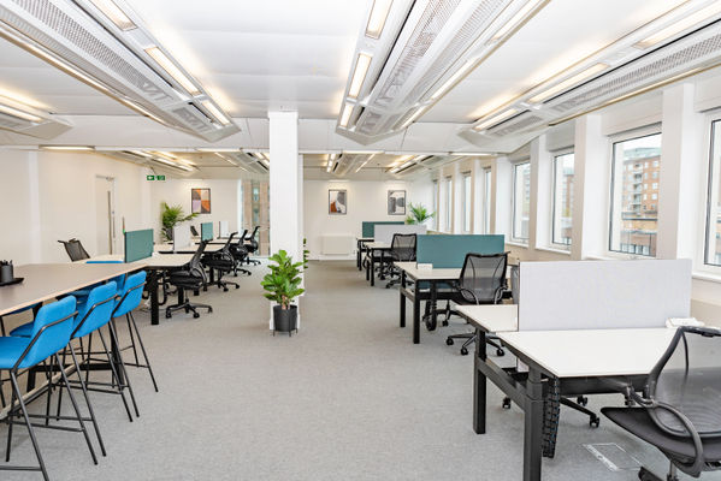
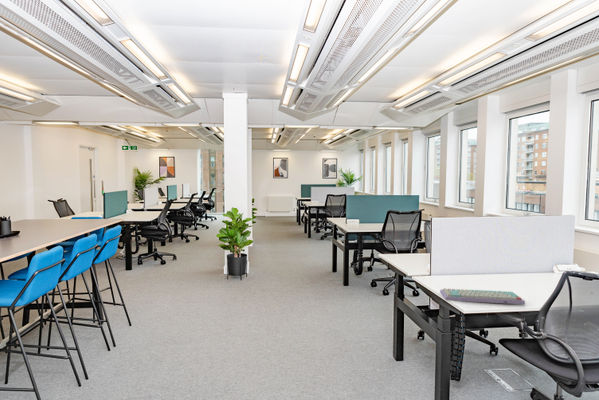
+ keyboard (480, 295)
